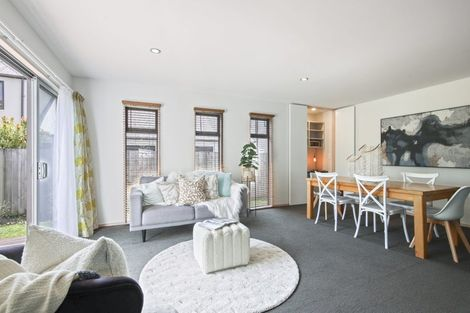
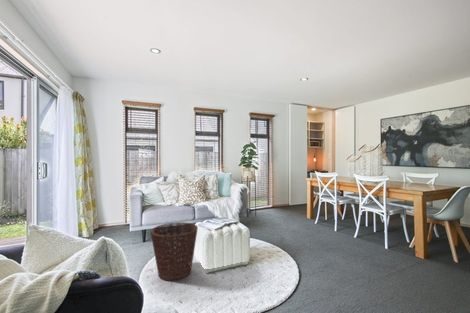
+ basket (174, 250)
